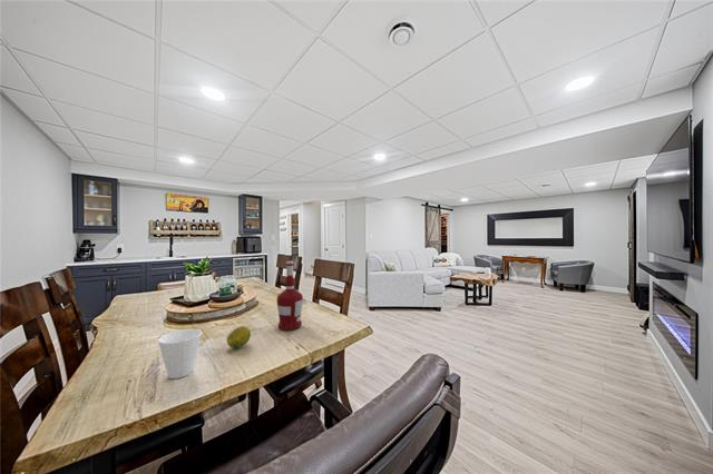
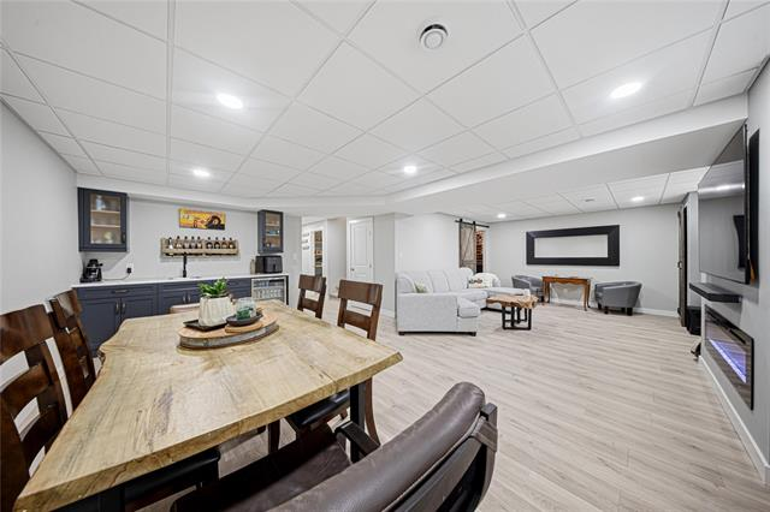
- fruit (238, 337)
- cup (180, 354)
- alcohol (290, 294)
